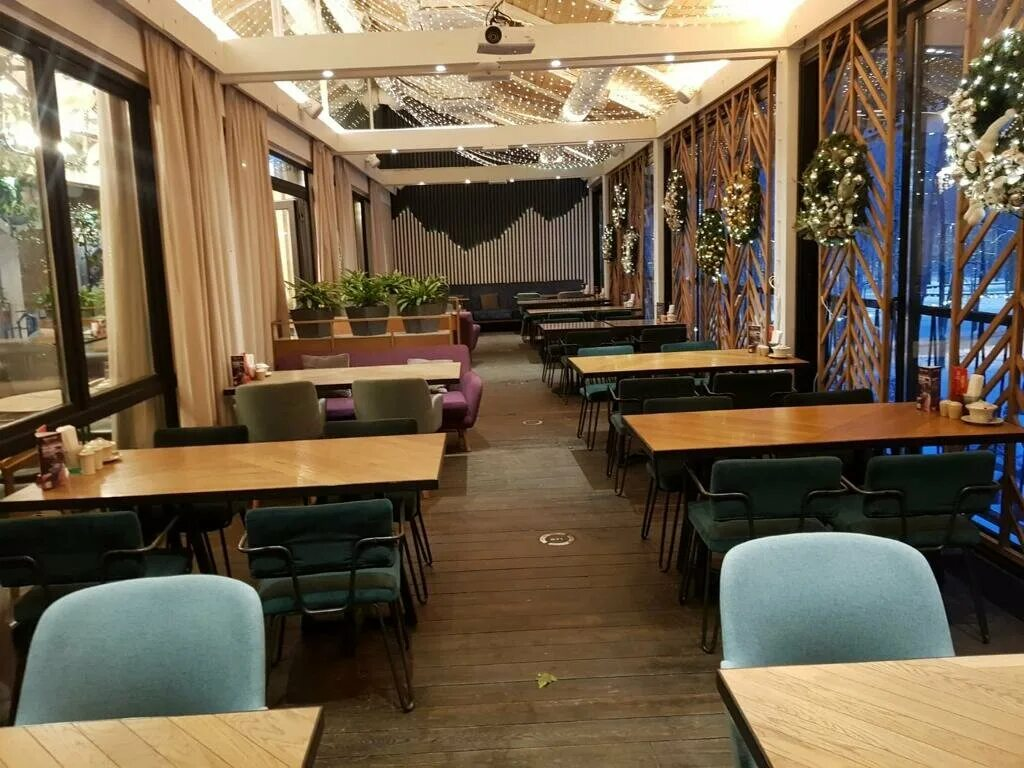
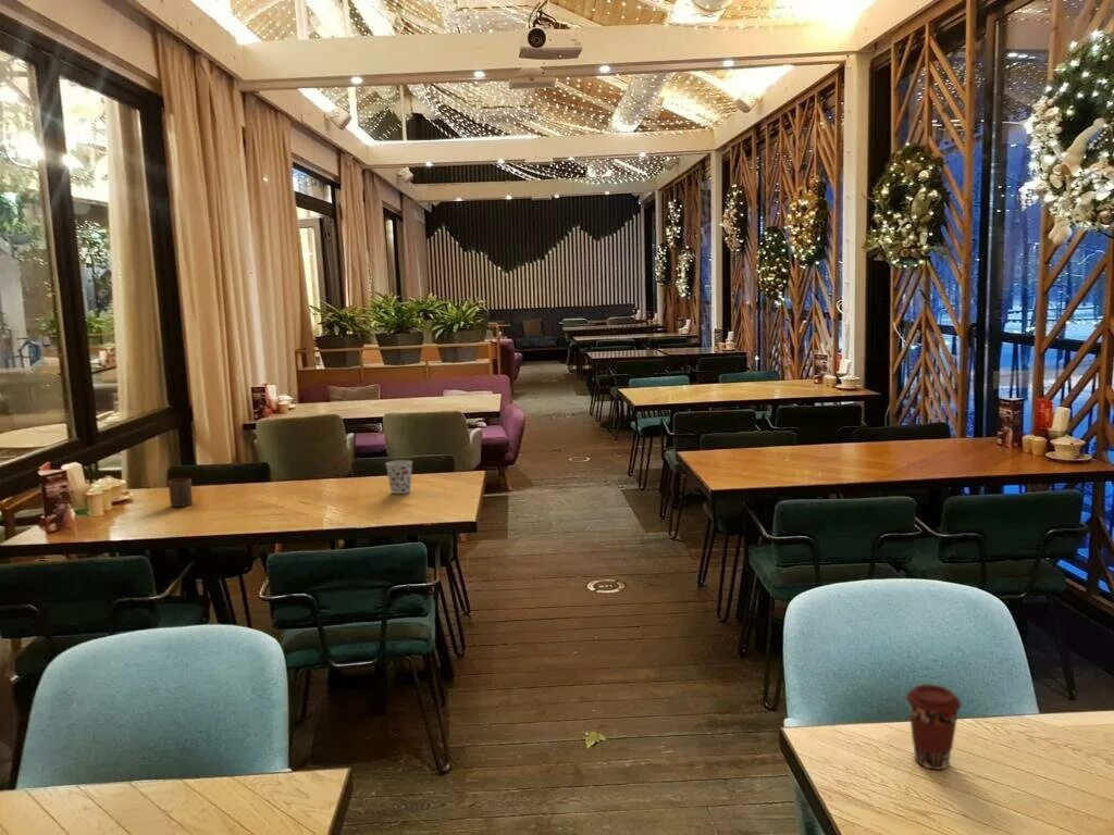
+ cup (181, 493)
+ coffee cup (932, 726)
+ cup (399, 476)
